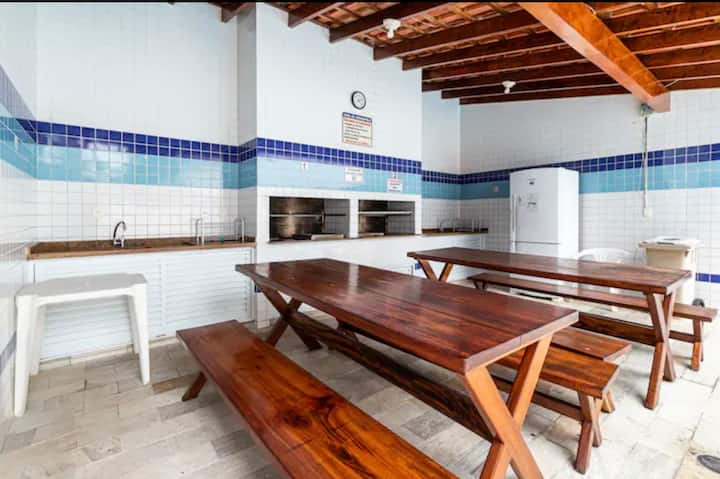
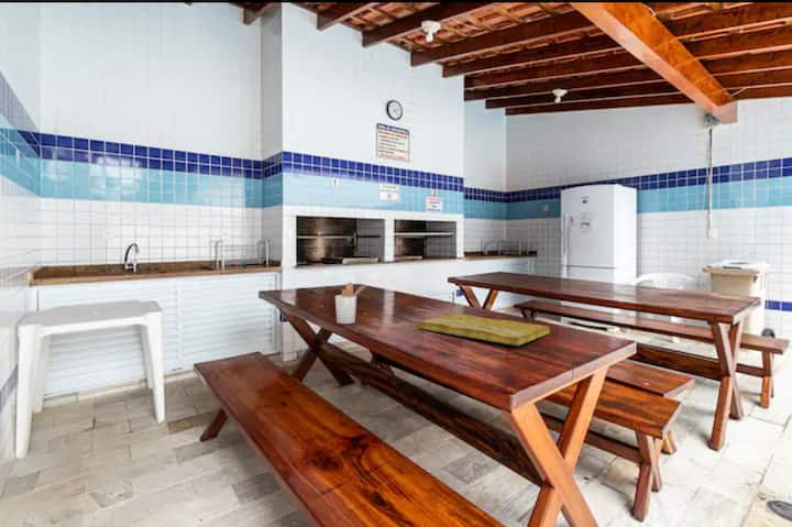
+ cutting board (482, 326)
+ utensil holder (351, 303)
